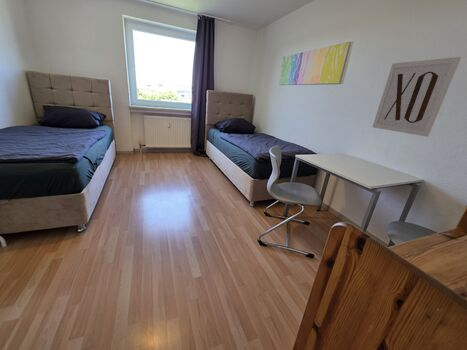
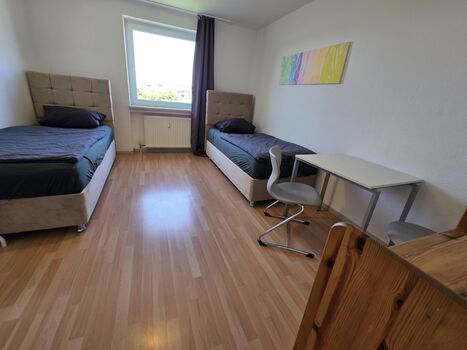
- wall art (409, 98)
